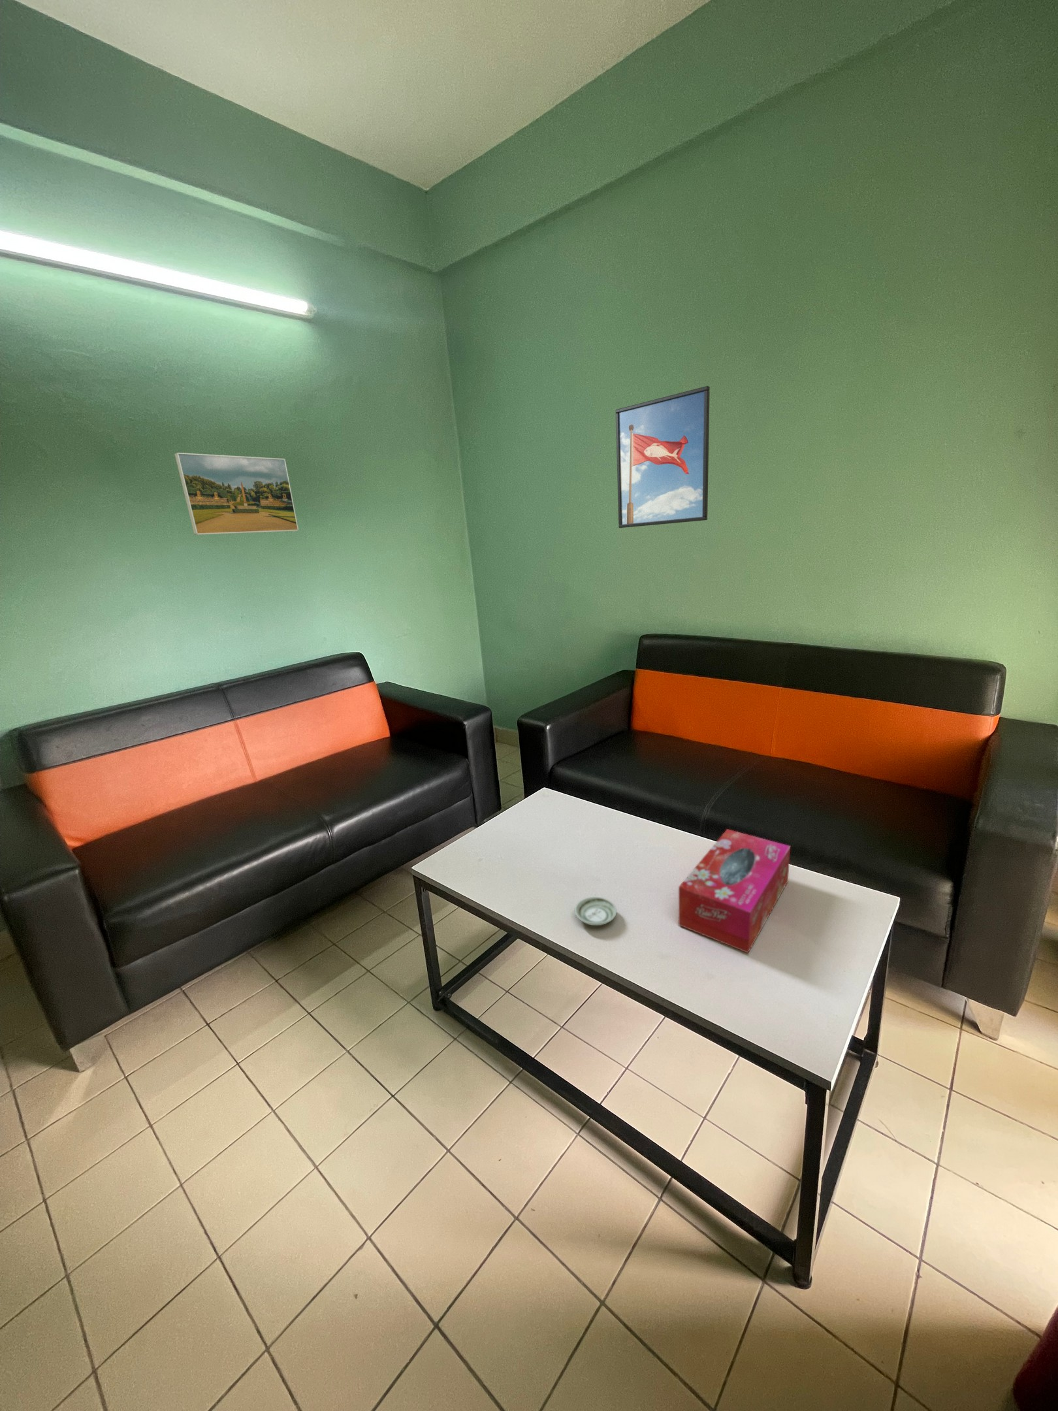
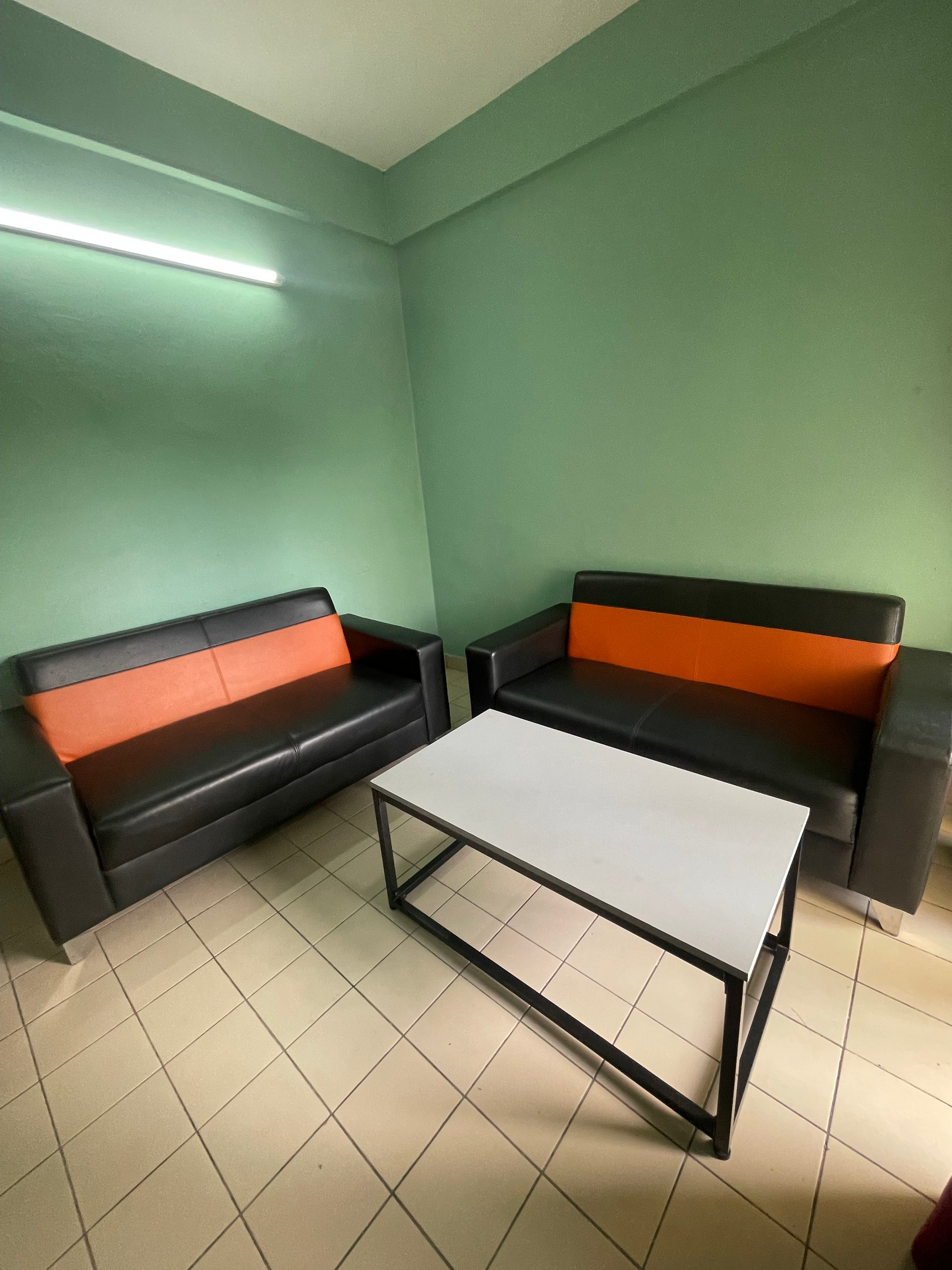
- saucer (596, 913)
- tissue box (736, 884)
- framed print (241, 496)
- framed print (660, 463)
